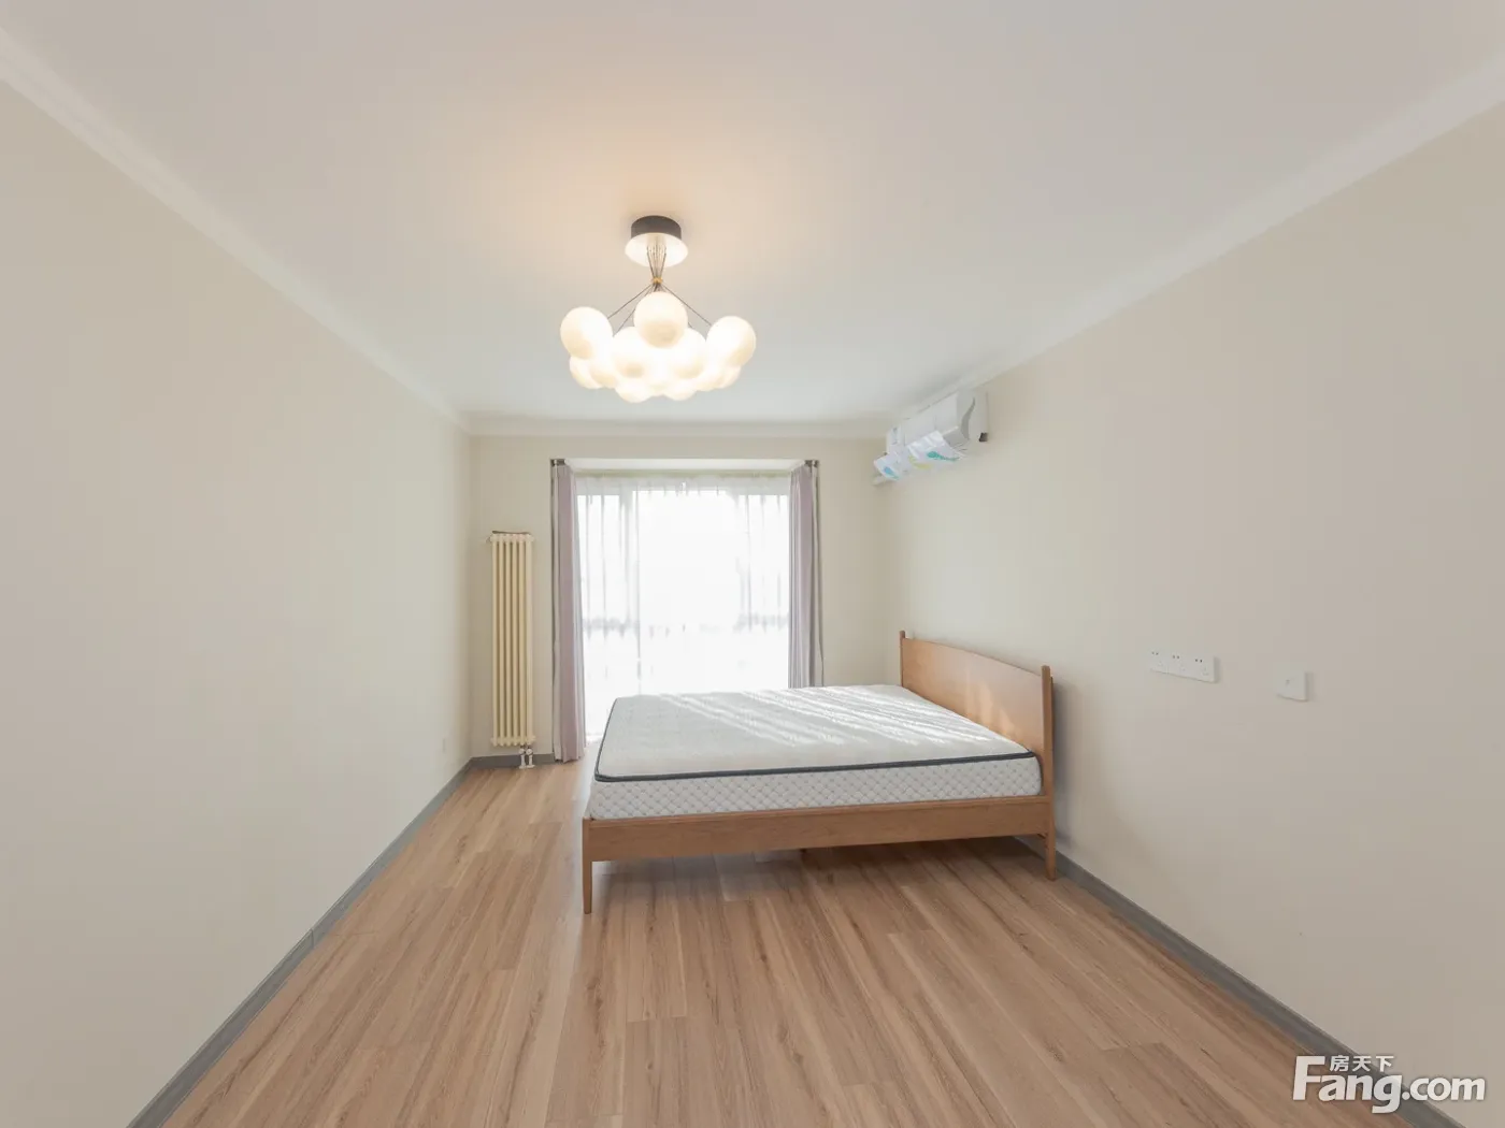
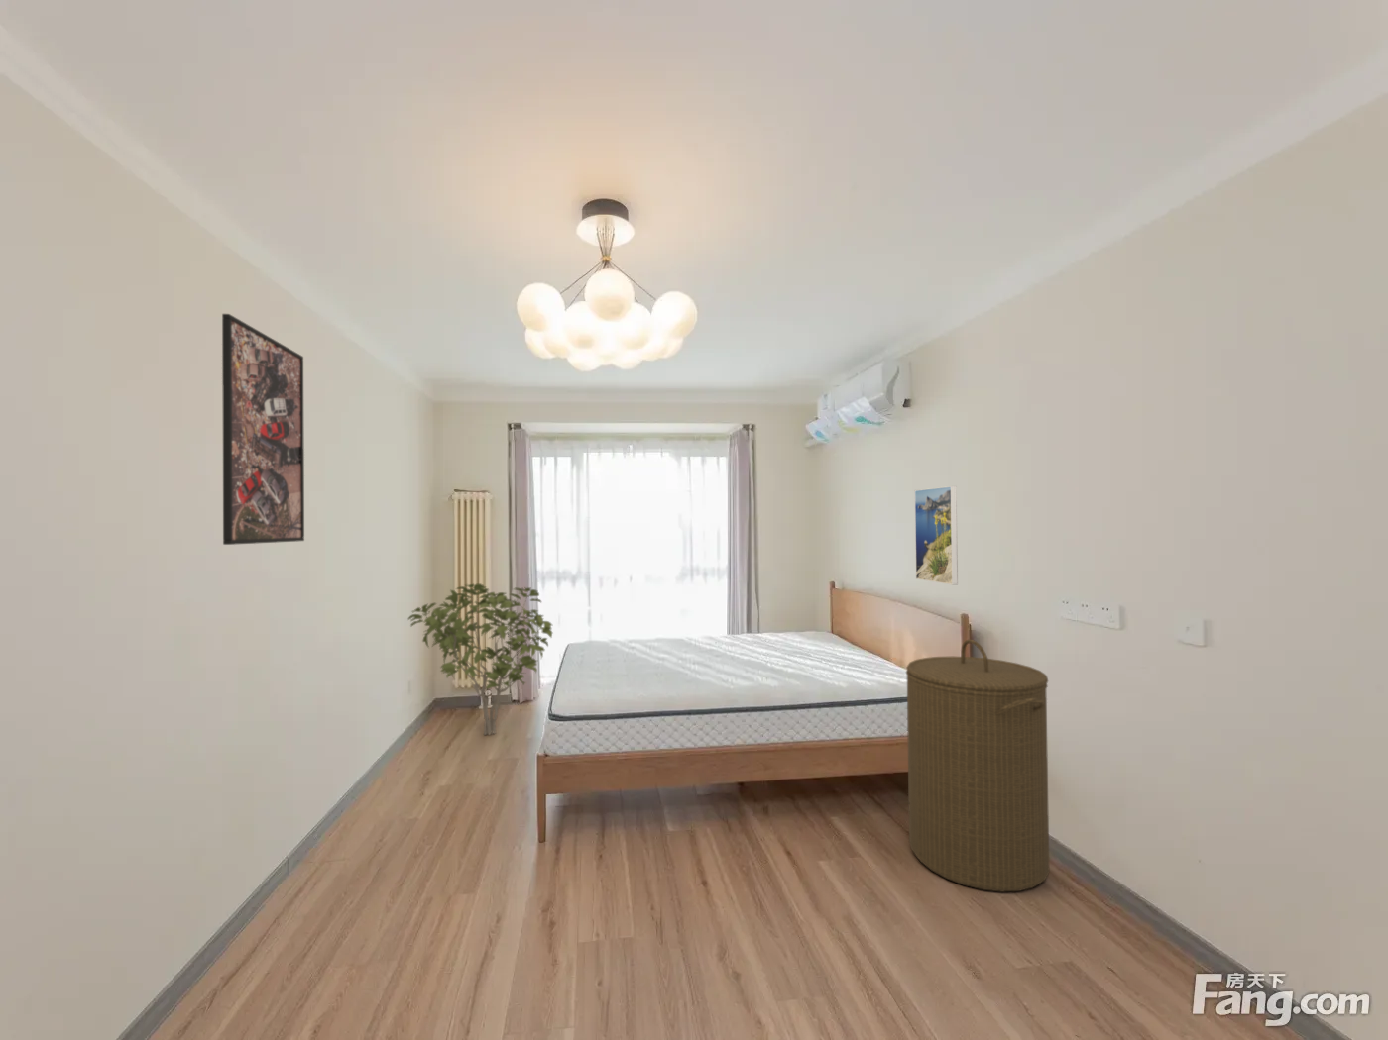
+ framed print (268, 440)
+ laundry hamper (975, 747)
+ shrub (485, 658)
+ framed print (934, 535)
